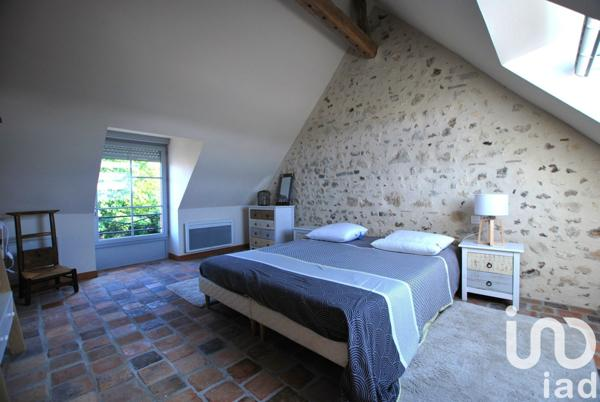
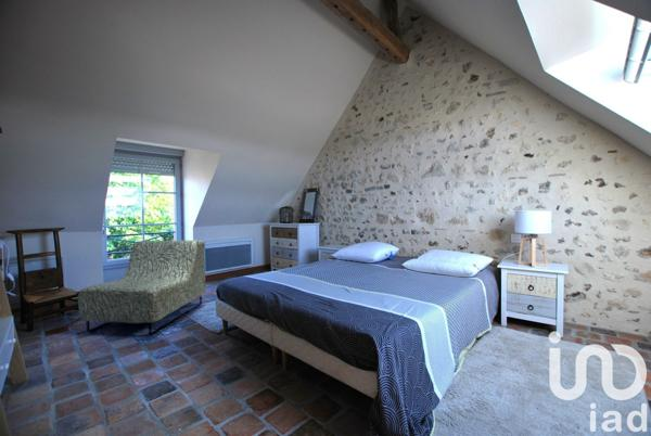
+ armchair (149, 281)
